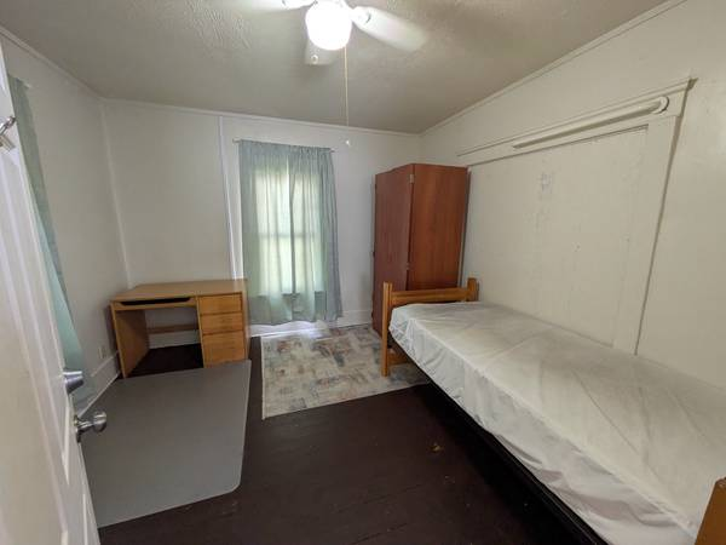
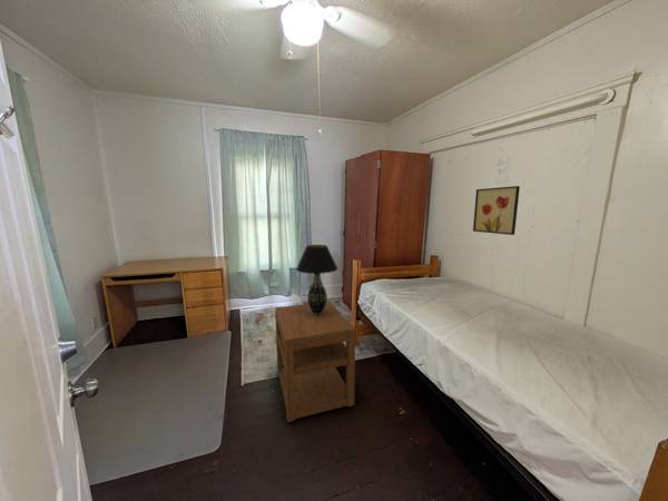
+ nightstand (312, 352)
+ table lamp (316, 279)
+ wall art (494, 210)
